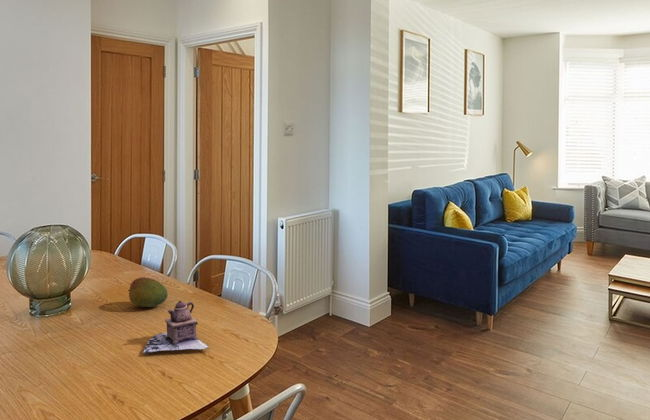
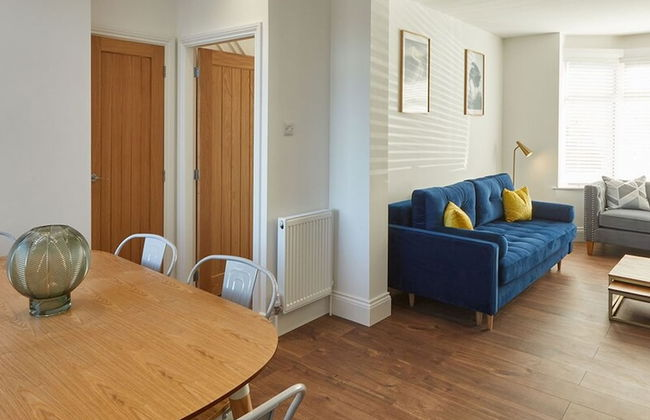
- teapot (178, 321)
- fruit (148, 291)
